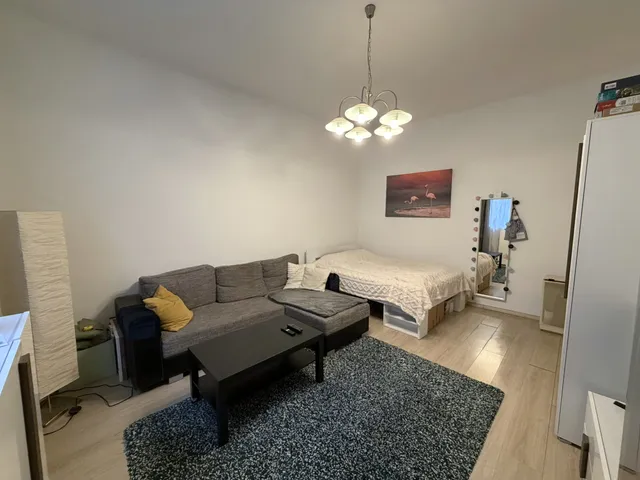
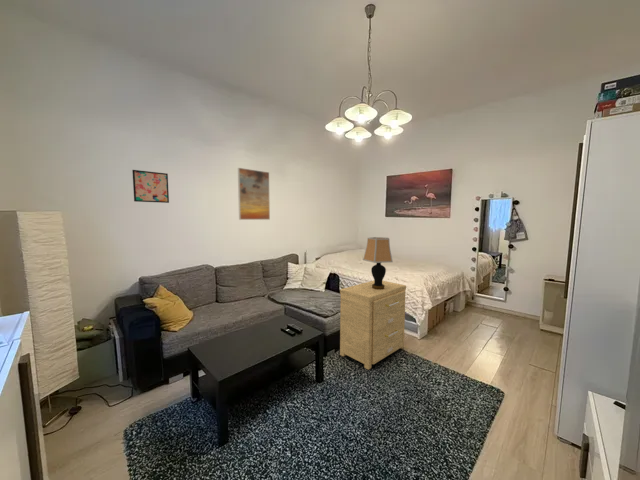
+ table lamp (377, 262)
+ wall art (151, 187)
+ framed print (254, 195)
+ side table (375, 320)
